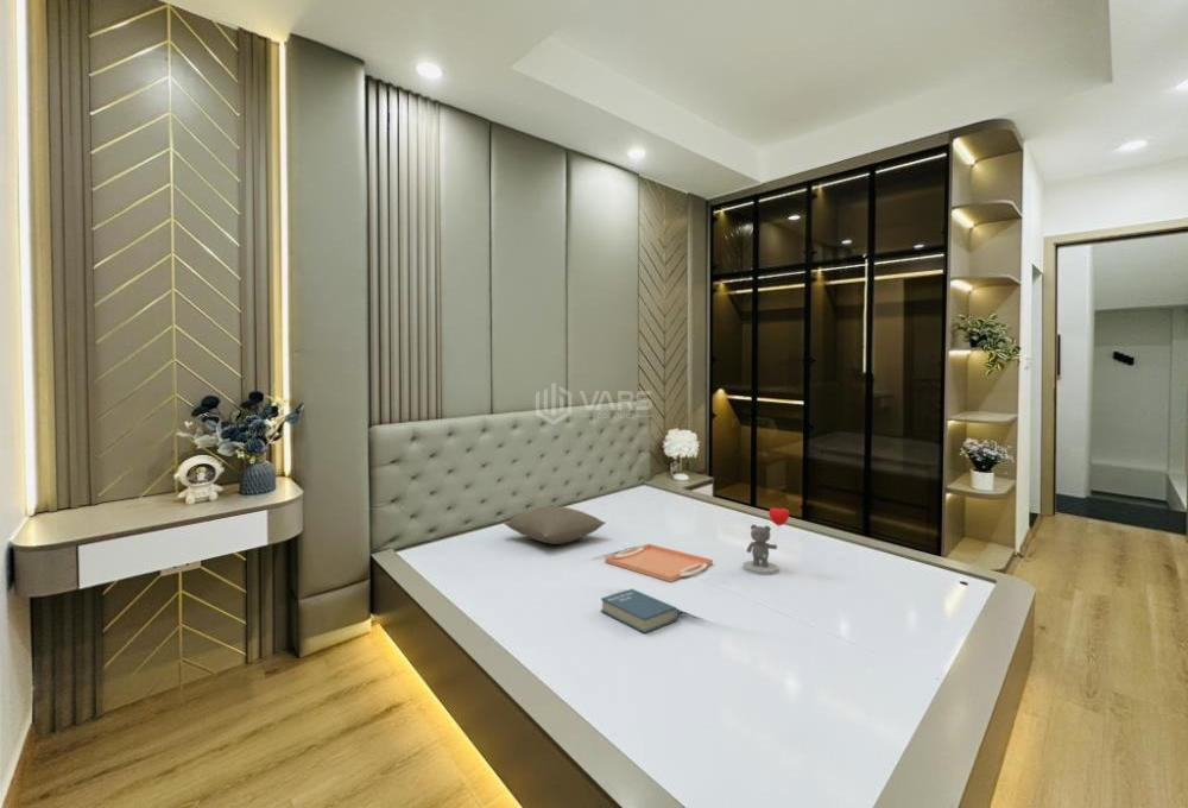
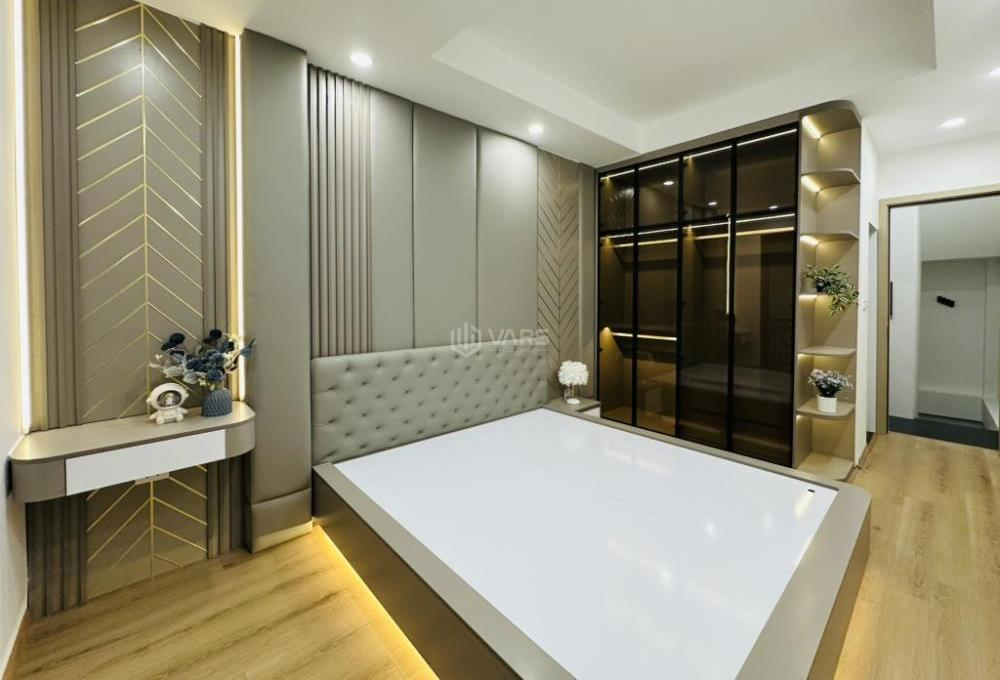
- book (638, 608)
- pillow (554, 524)
- serving tray (658, 561)
- teddy bear (765, 538)
